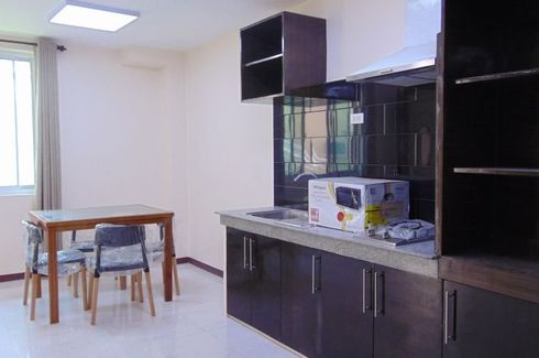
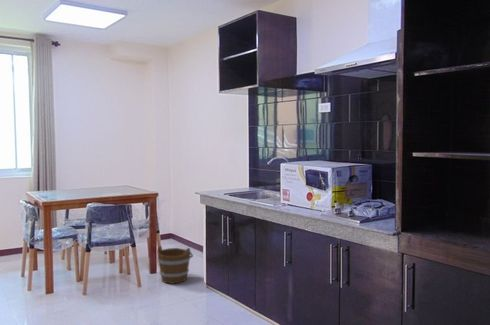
+ bucket (174, 263)
